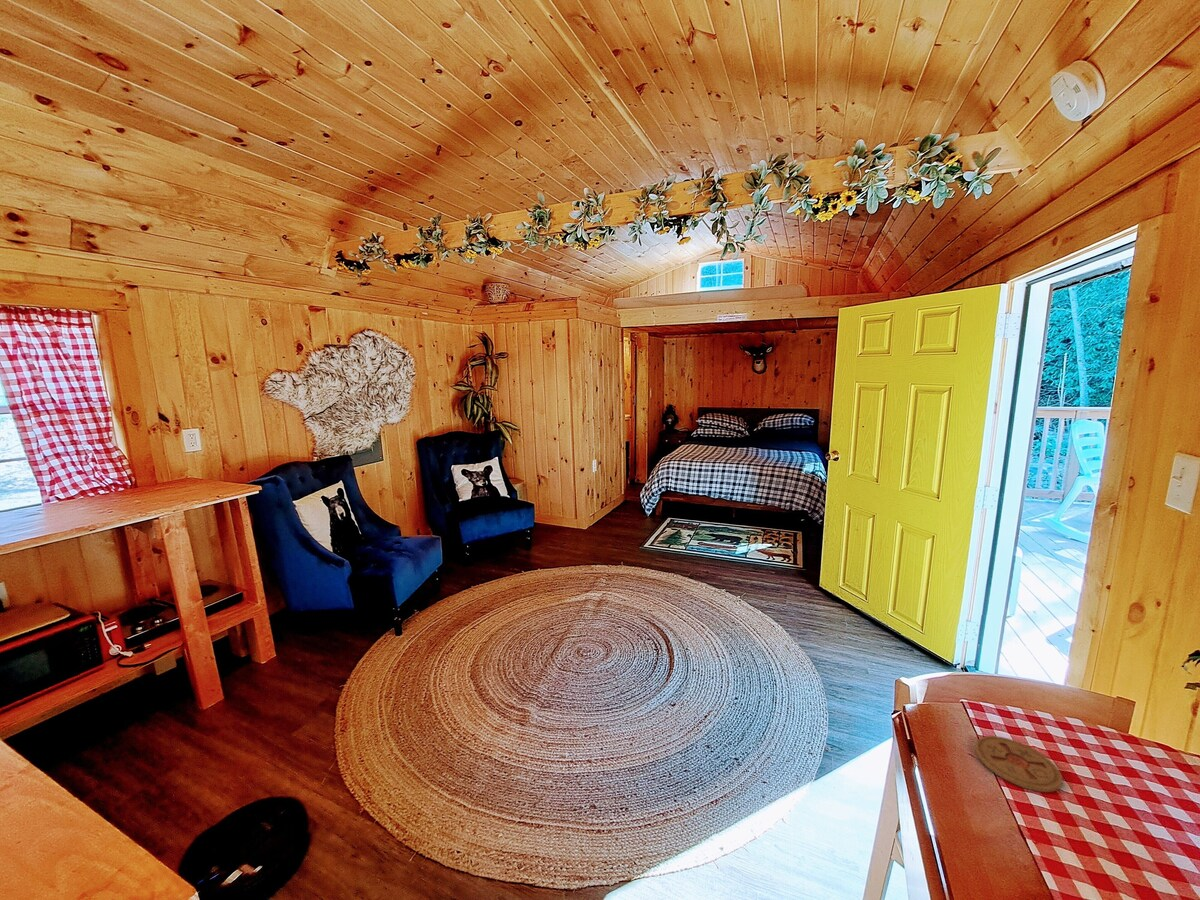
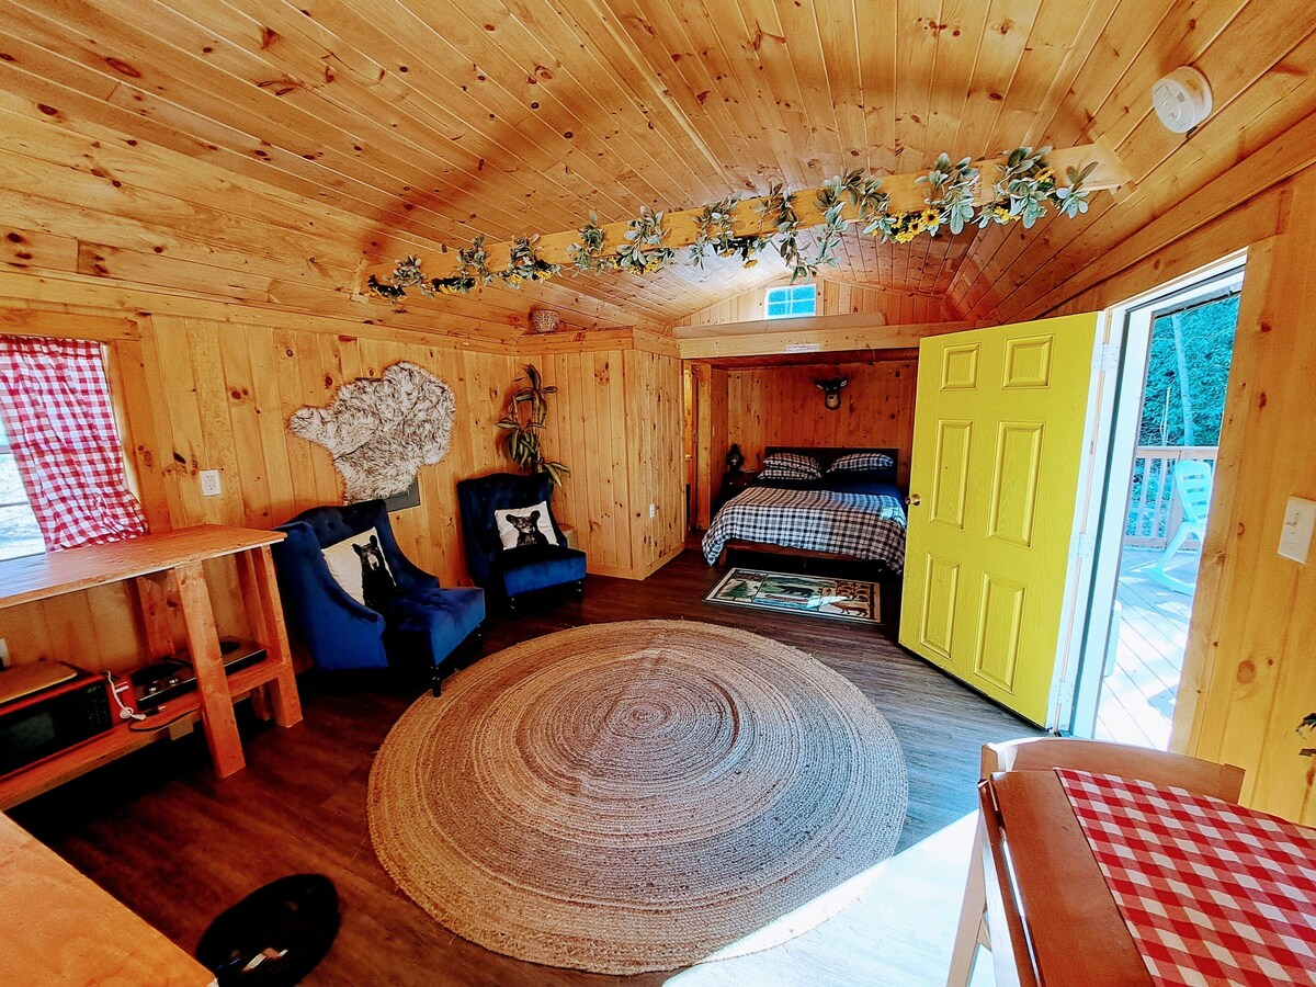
- coaster (1016, 762)
